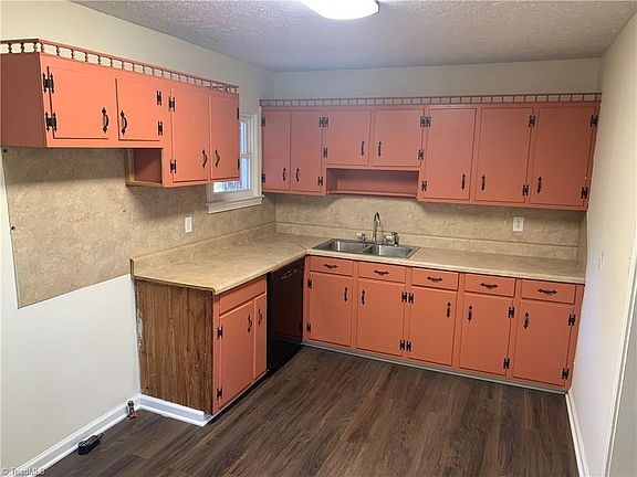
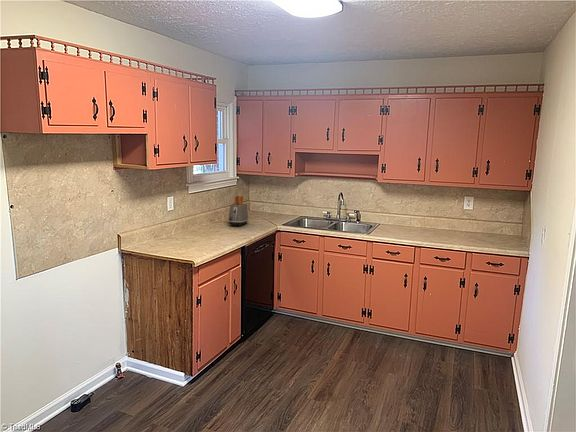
+ toaster (238, 210)
